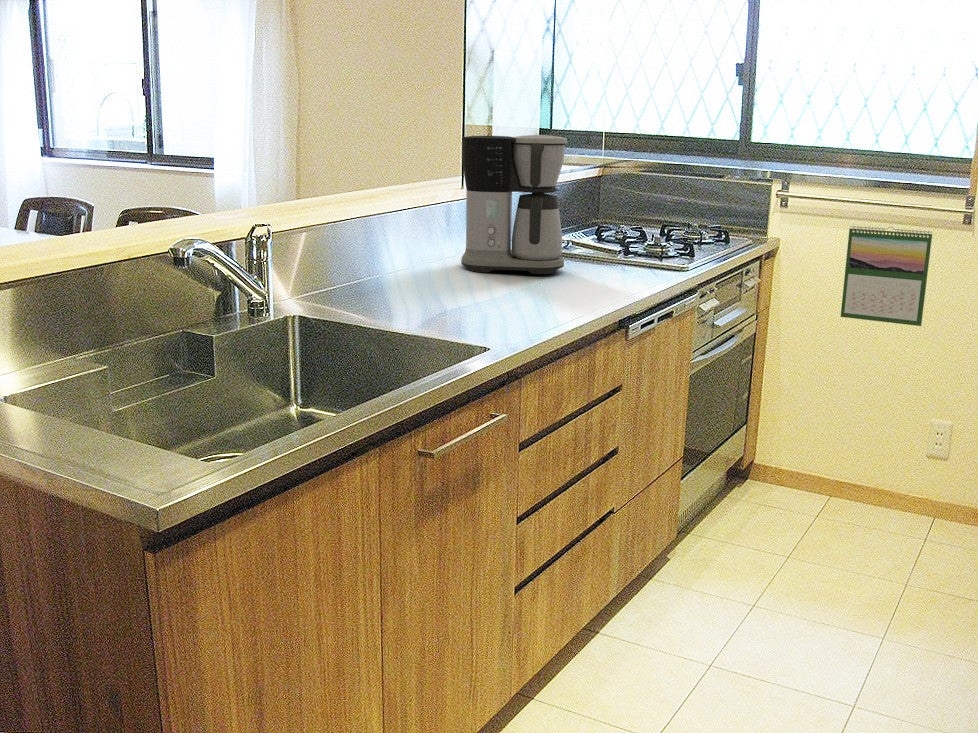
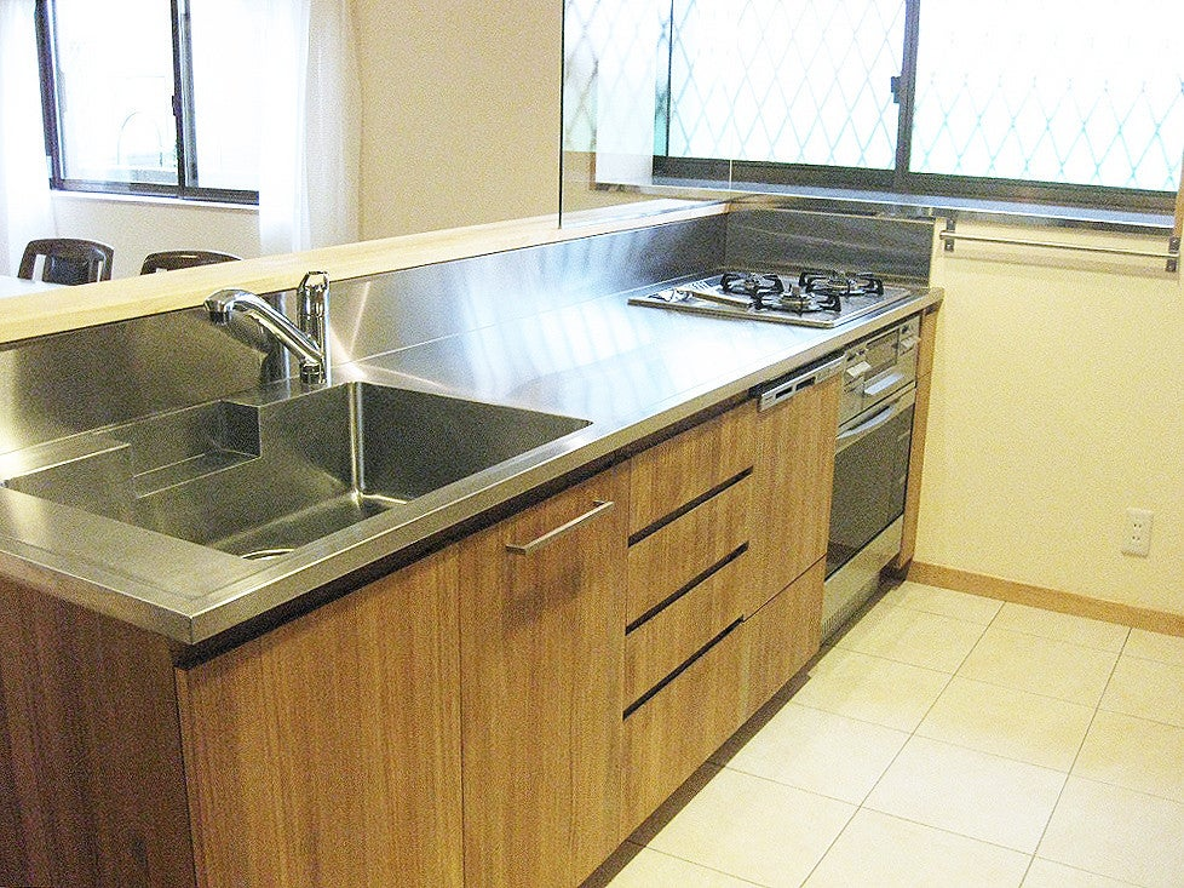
- calendar (885, 274)
- coffee maker (511, 203)
